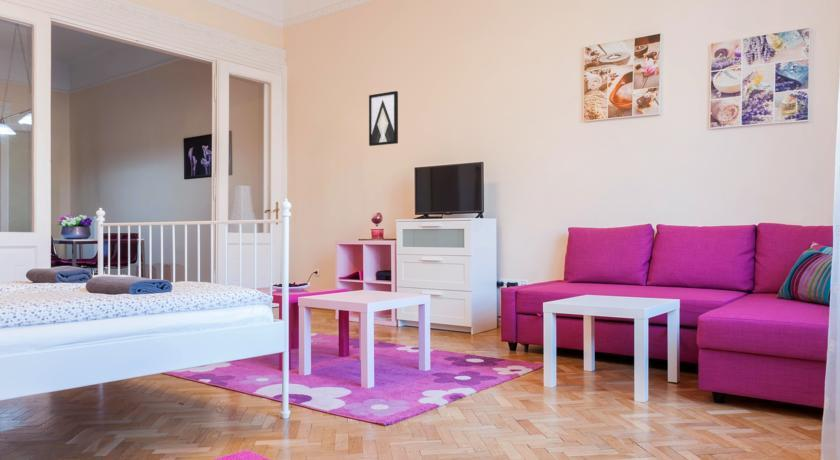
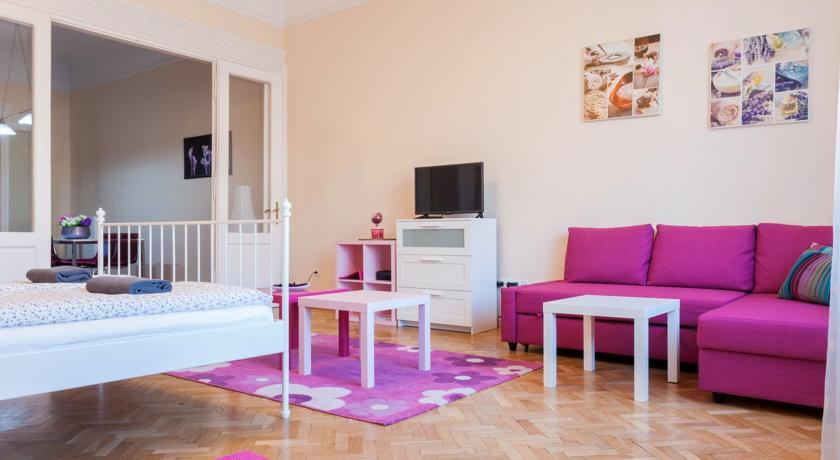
- wall art (383, 119)
